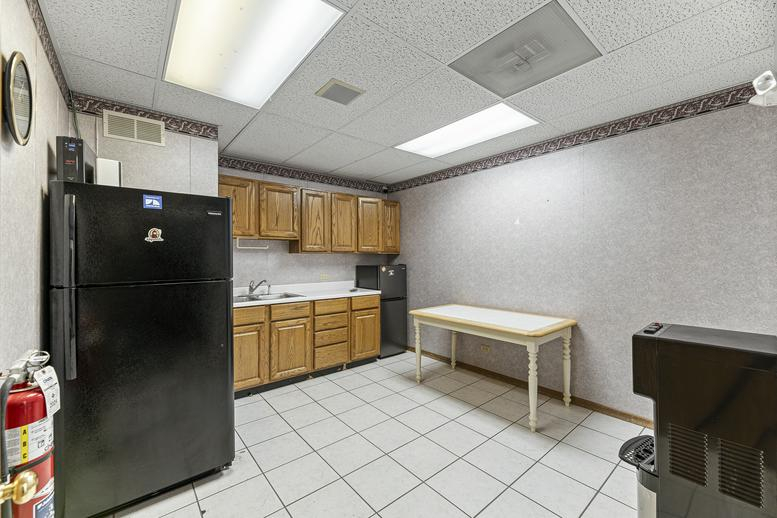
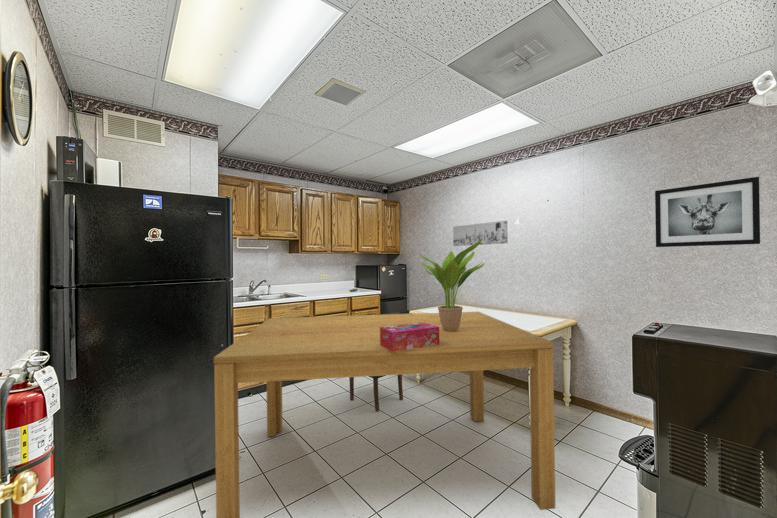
+ dining chair (383, 375)
+ wall art (703, 215)
+ tissue box (409, 335)
+ wall art (478, 234)
+ potted plant (455, 284)
+ dining table (382, 375)
